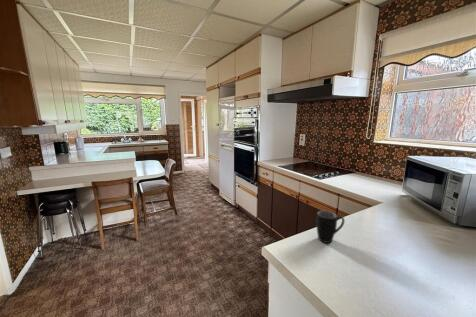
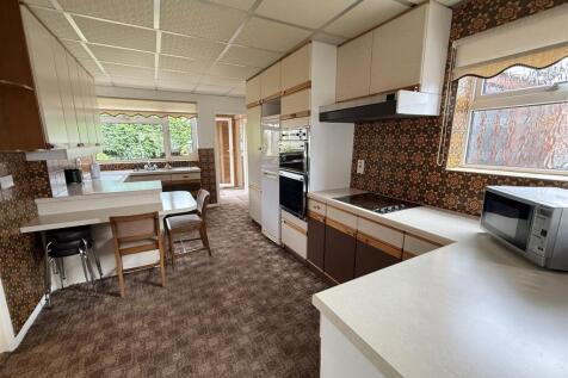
- mug (330, 226)
